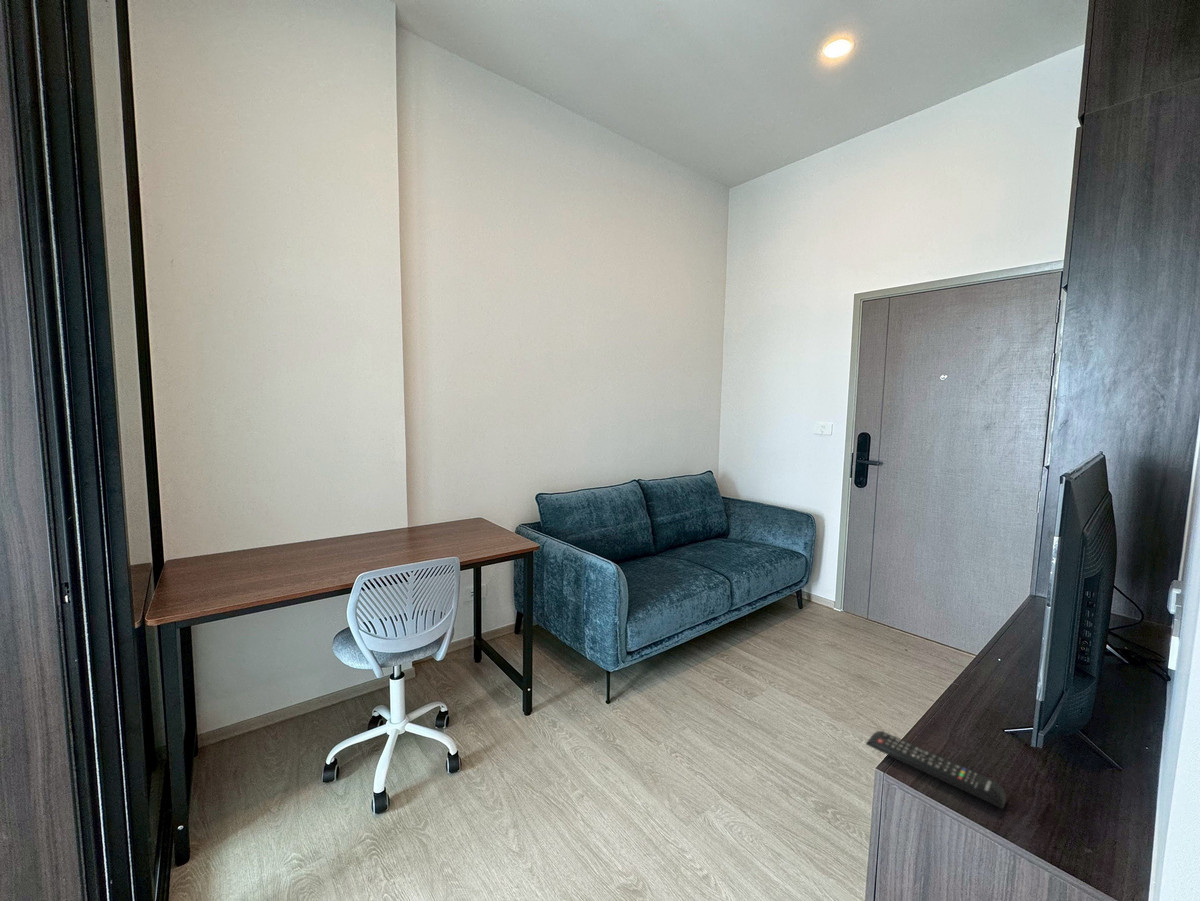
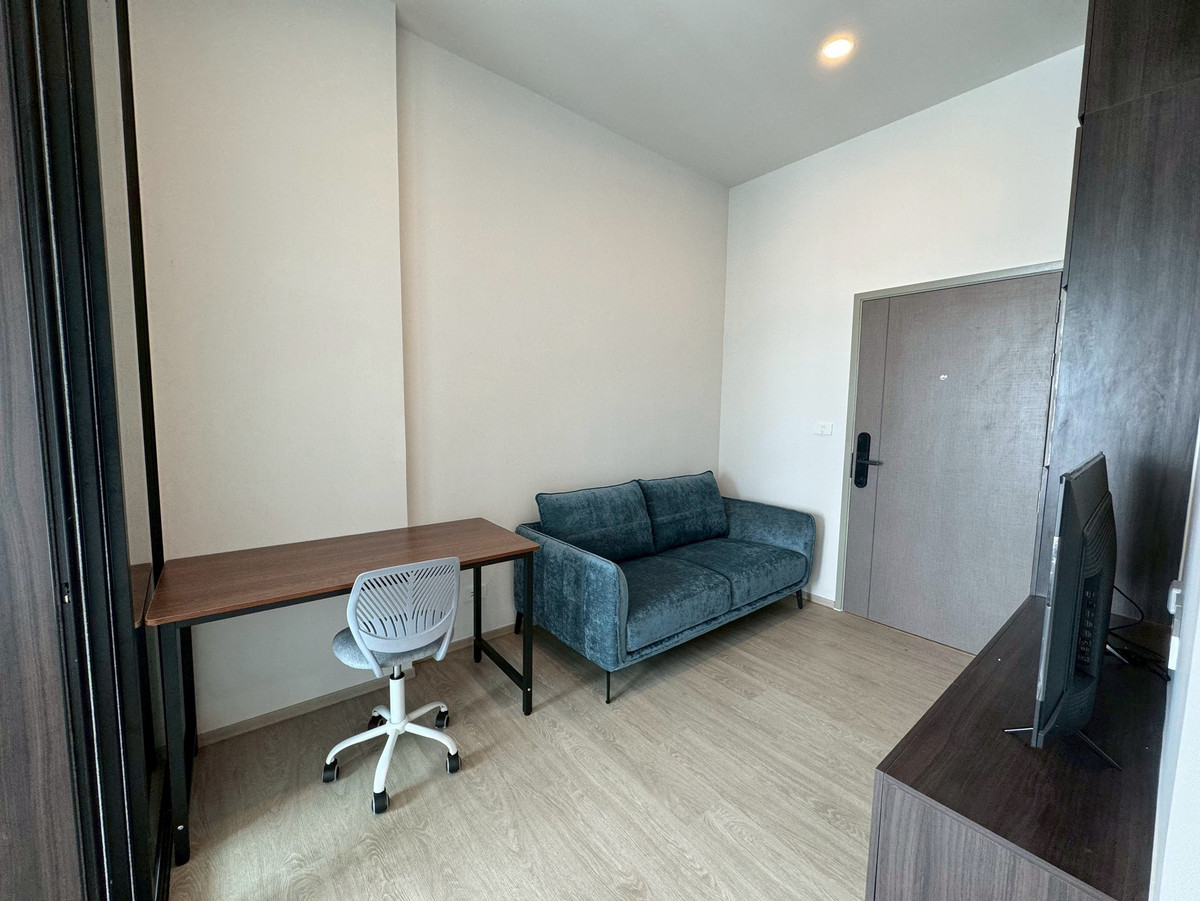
- remote control (930, 765)
